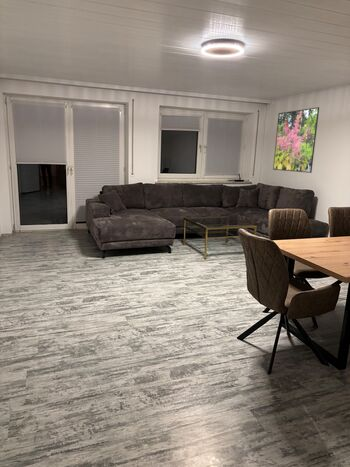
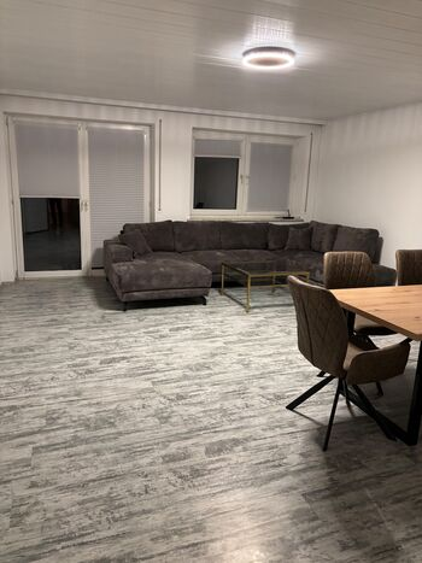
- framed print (294, 141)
